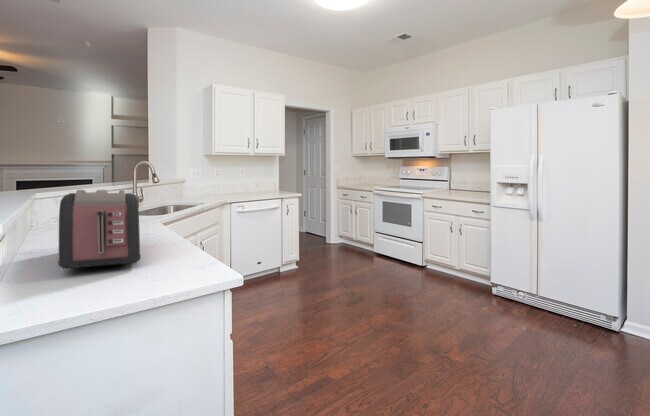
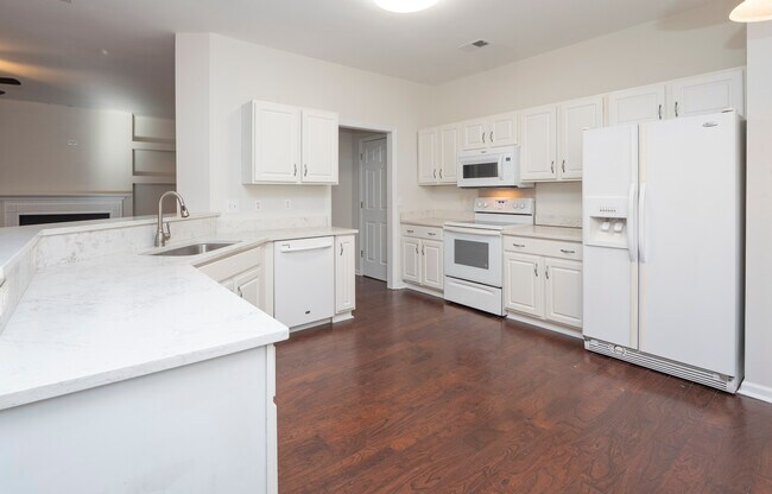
- toaster (102, 224)
